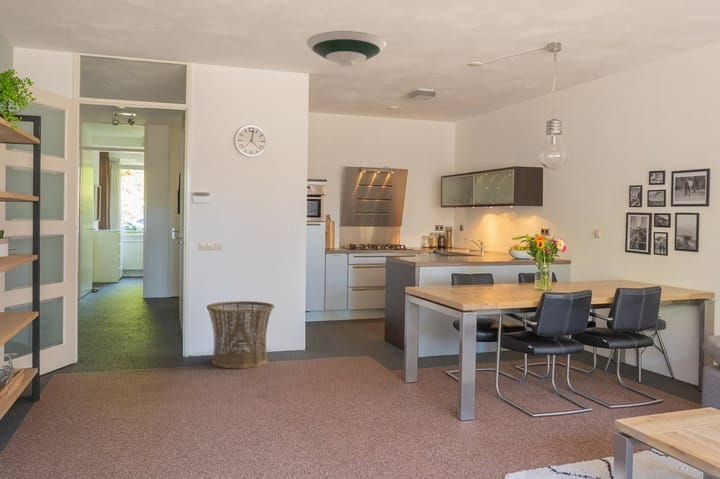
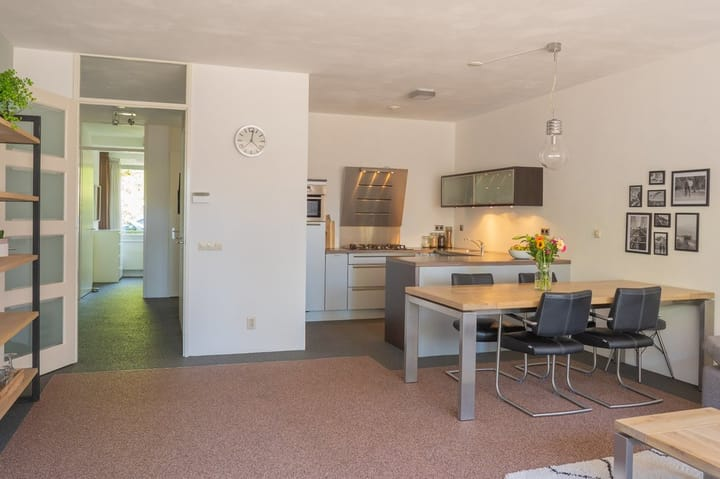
- basket (240, 333)
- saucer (346, 54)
